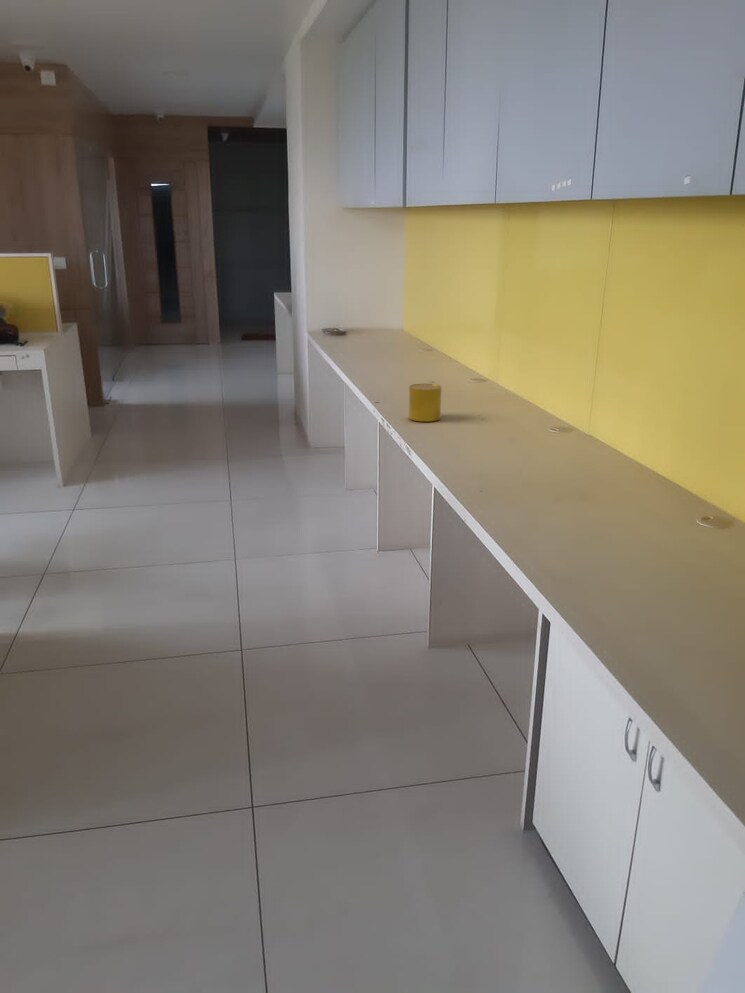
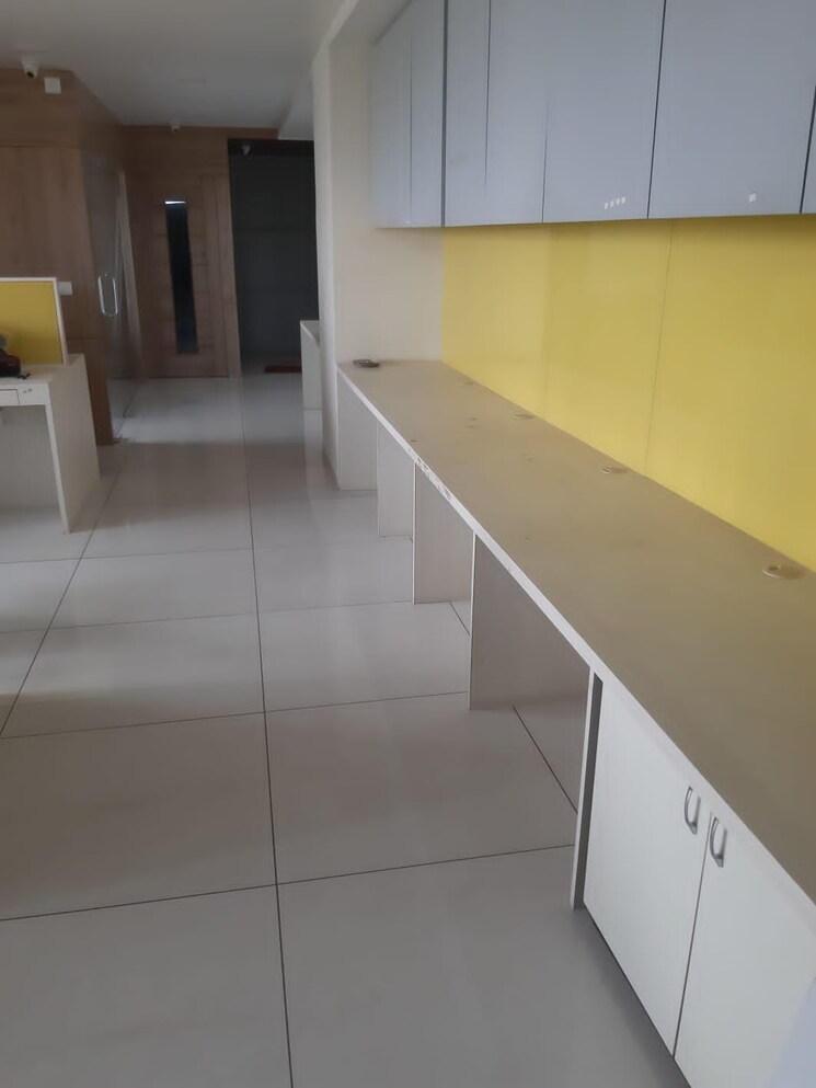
- cup (424, 402)
